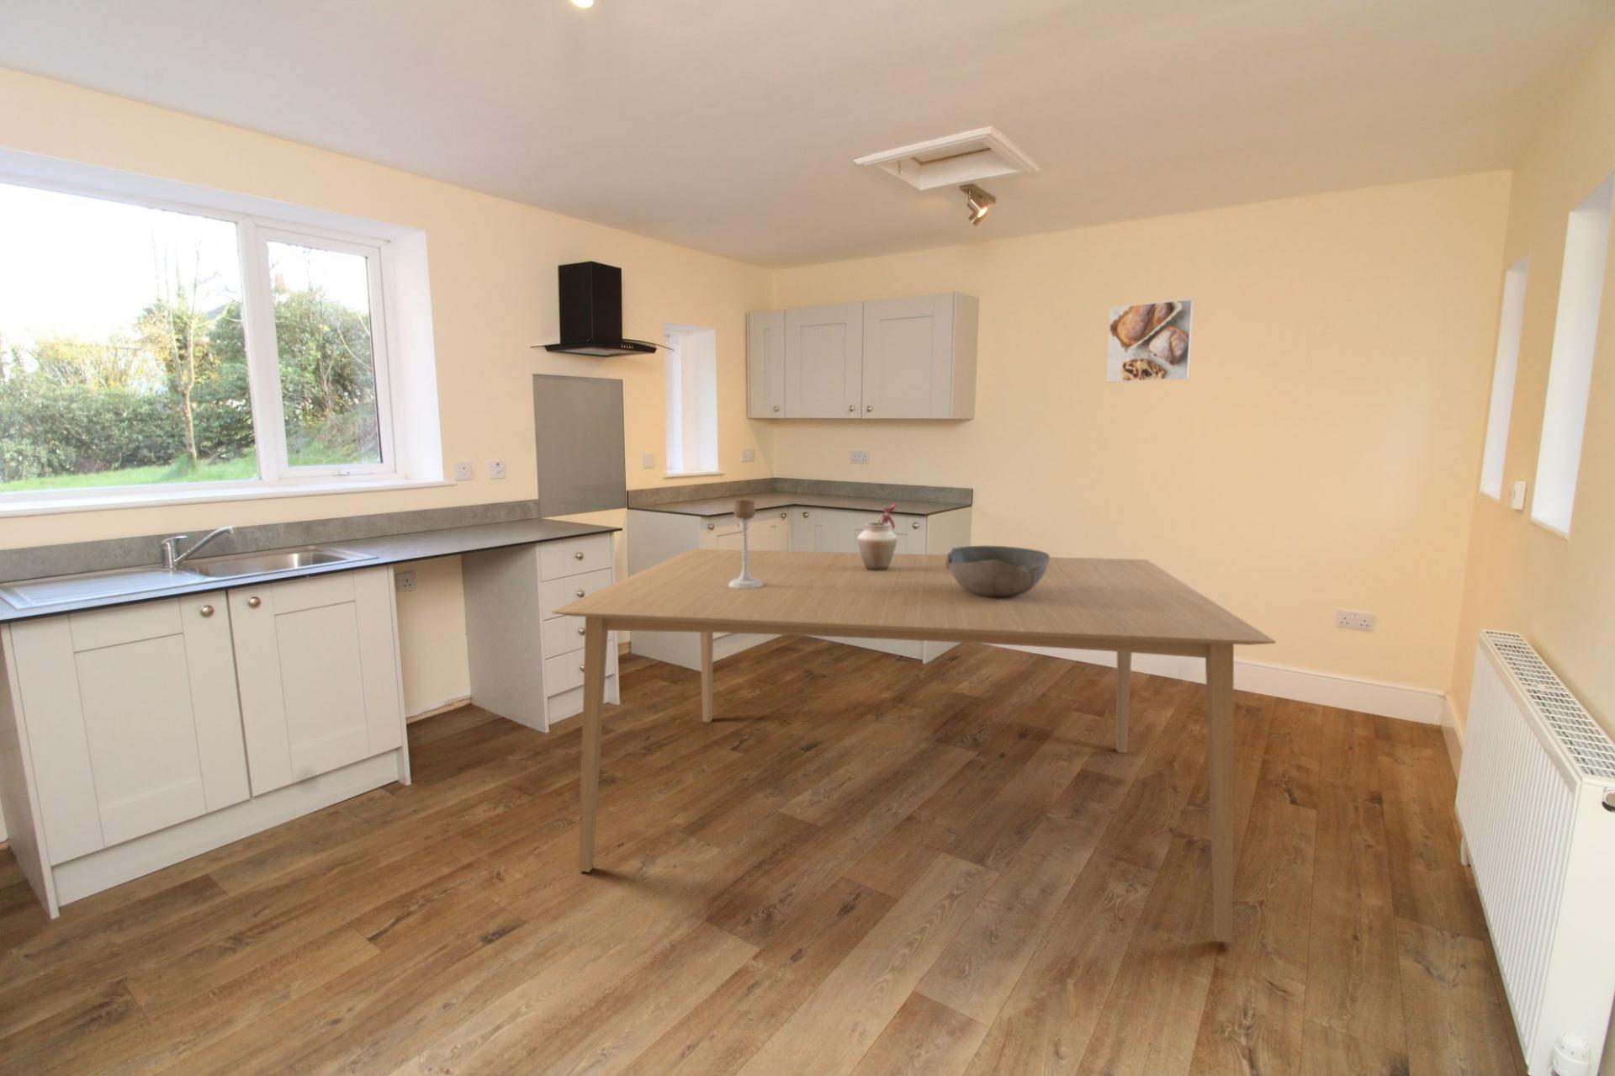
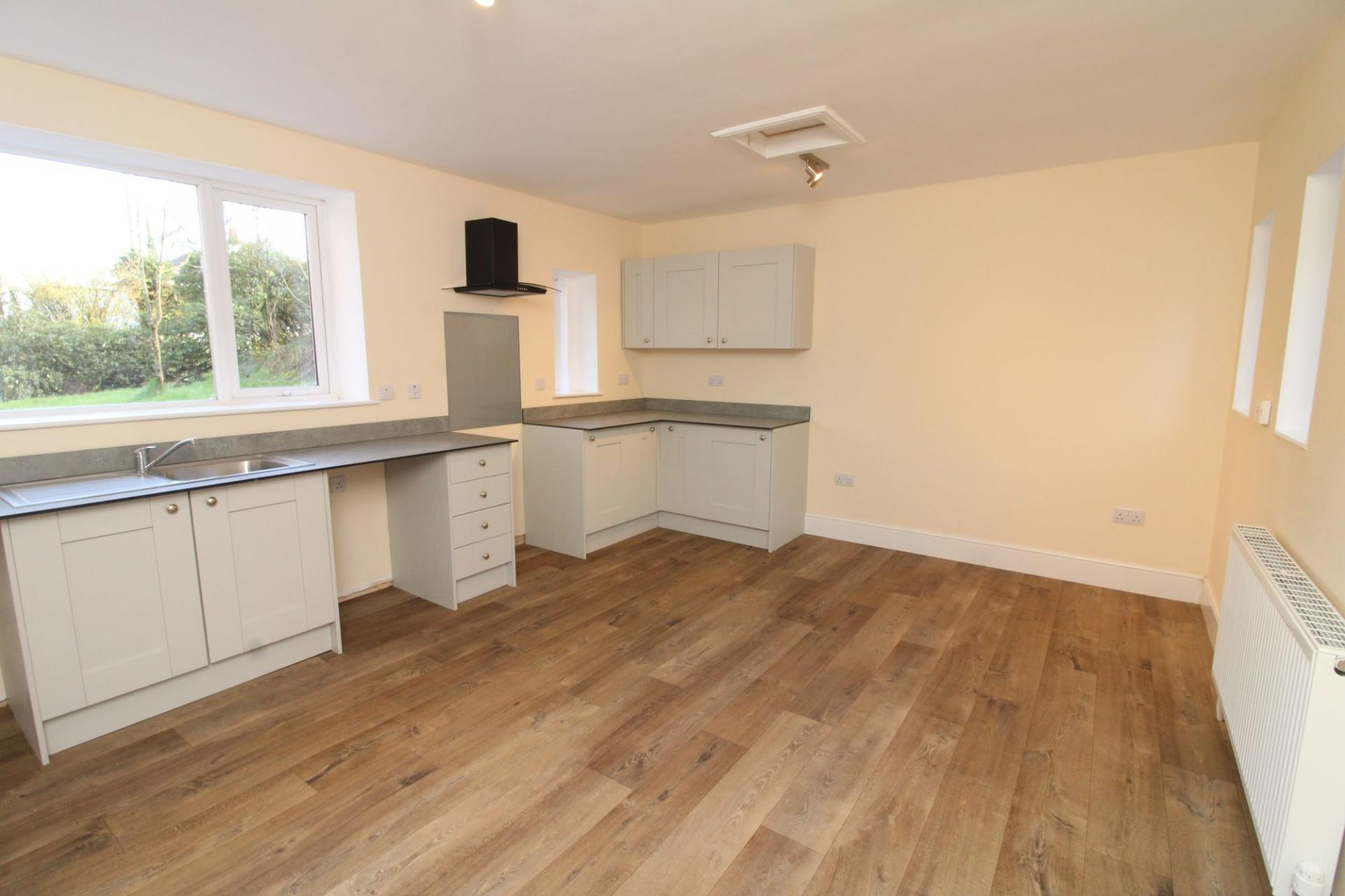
- bowl (998, 572)
- candle holder (744, 543)
- vase (879, 536)
- dining table (899, 639)
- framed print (1148, 341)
